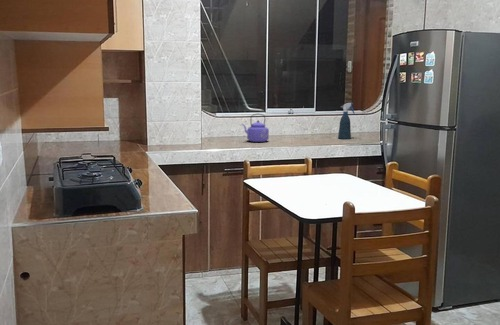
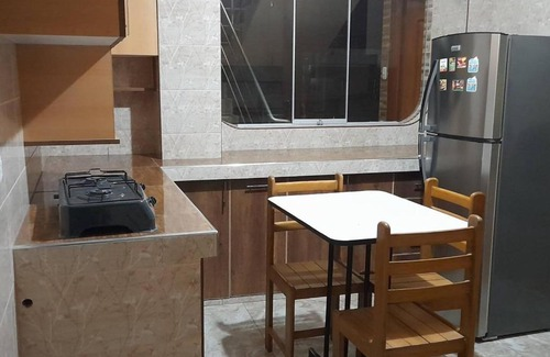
- kettle (254, 127)
- spray bottle (346, 120)
